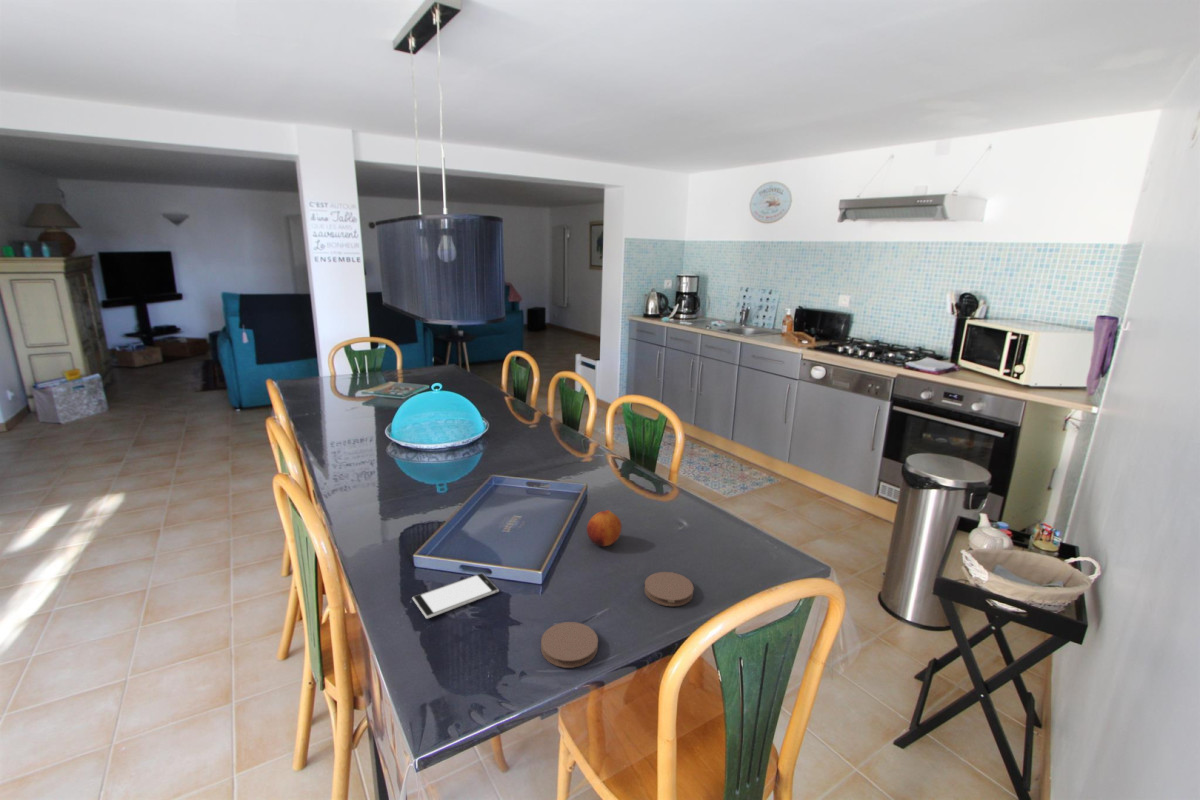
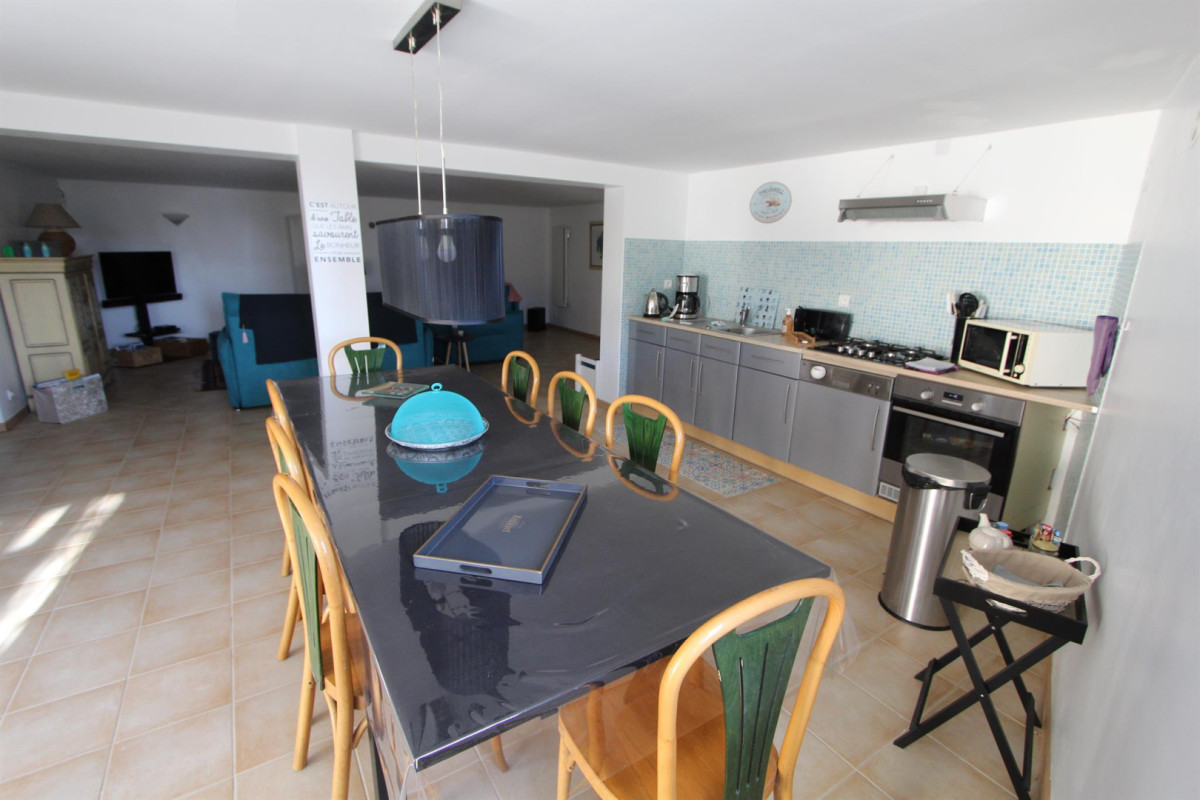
- coaster (569, 643)
- smartphone (456, 594)
- coaster (668, 588)
- fruit (604, 527)
